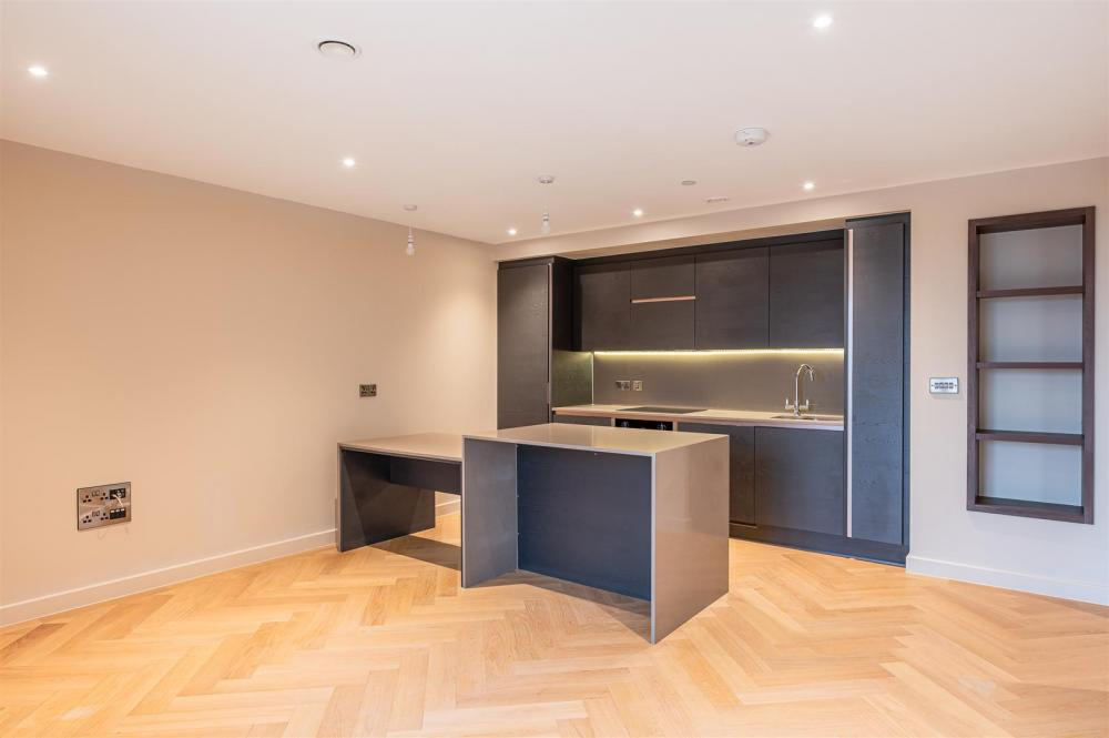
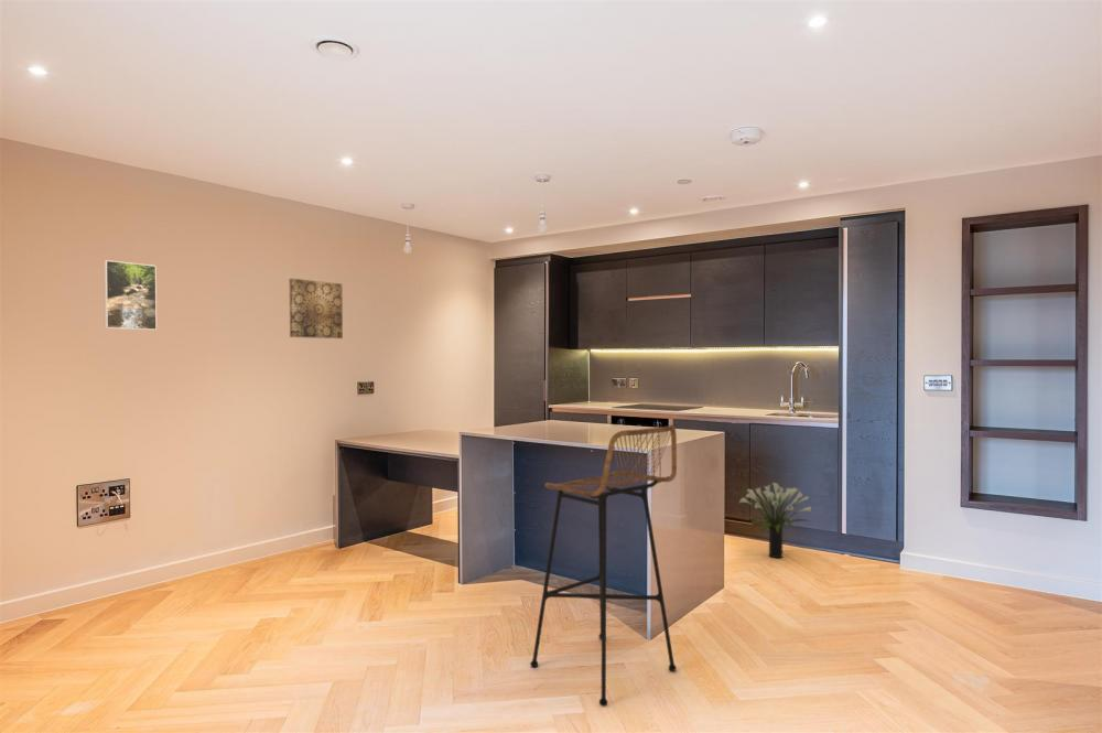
+ potted plant (777, 519)
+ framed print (130, 295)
+ wall art (316, 309)
+ bar stool (603, 546)
